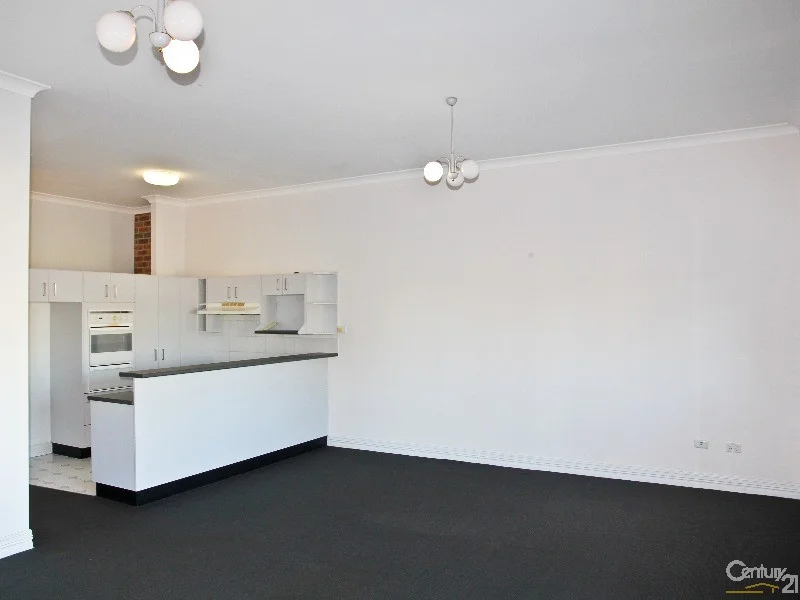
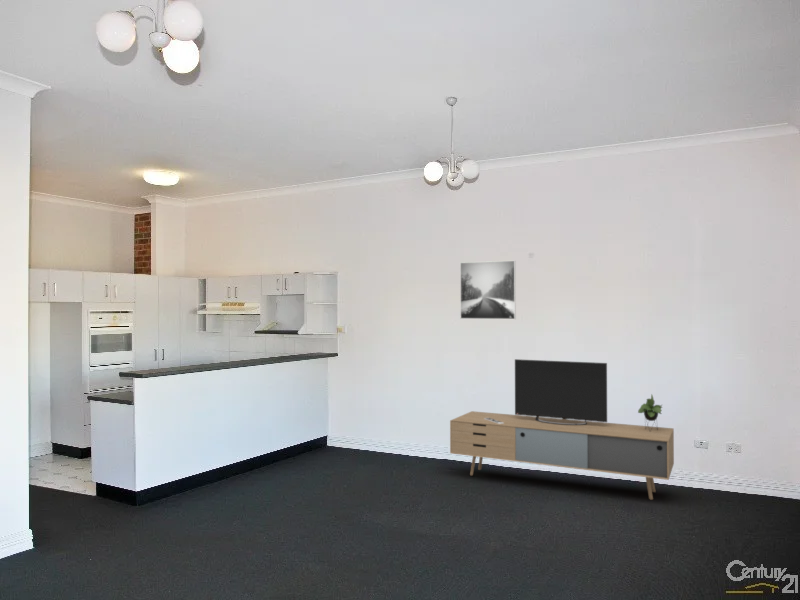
+ media console (558, 422)
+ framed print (487, 290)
